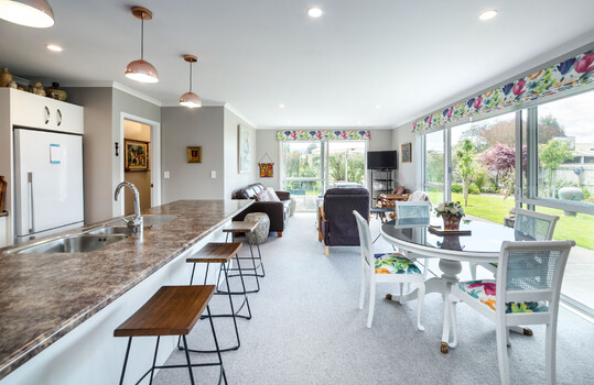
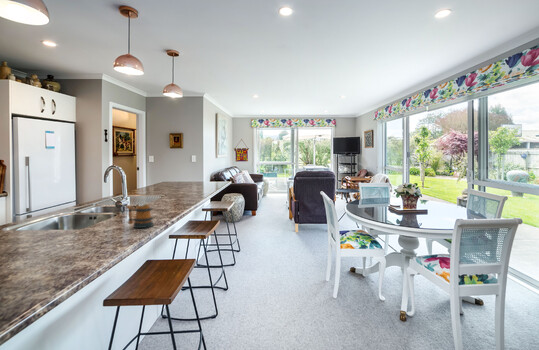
+ mug (140, 215)
